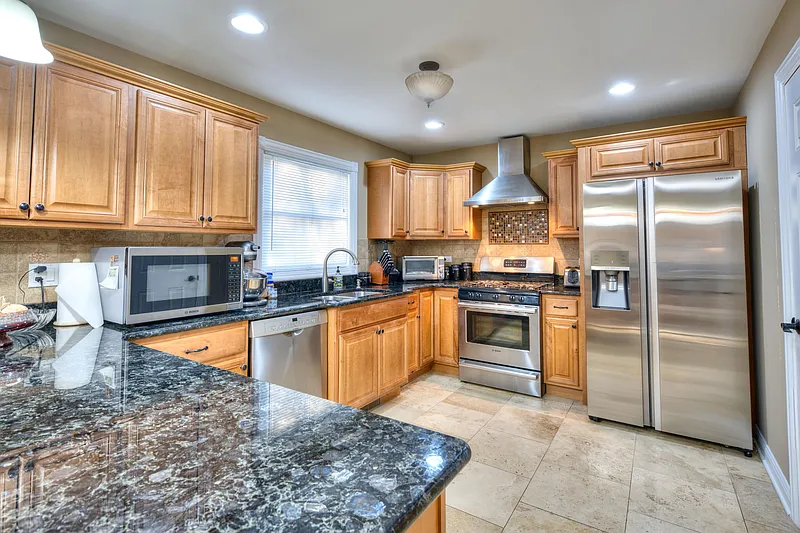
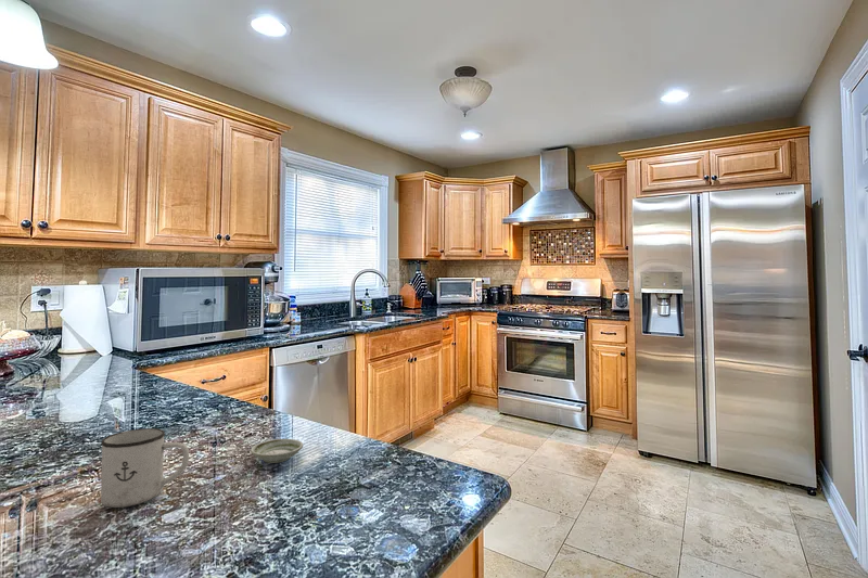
+ saucer (277, 451)
+ mug (146, 464)
